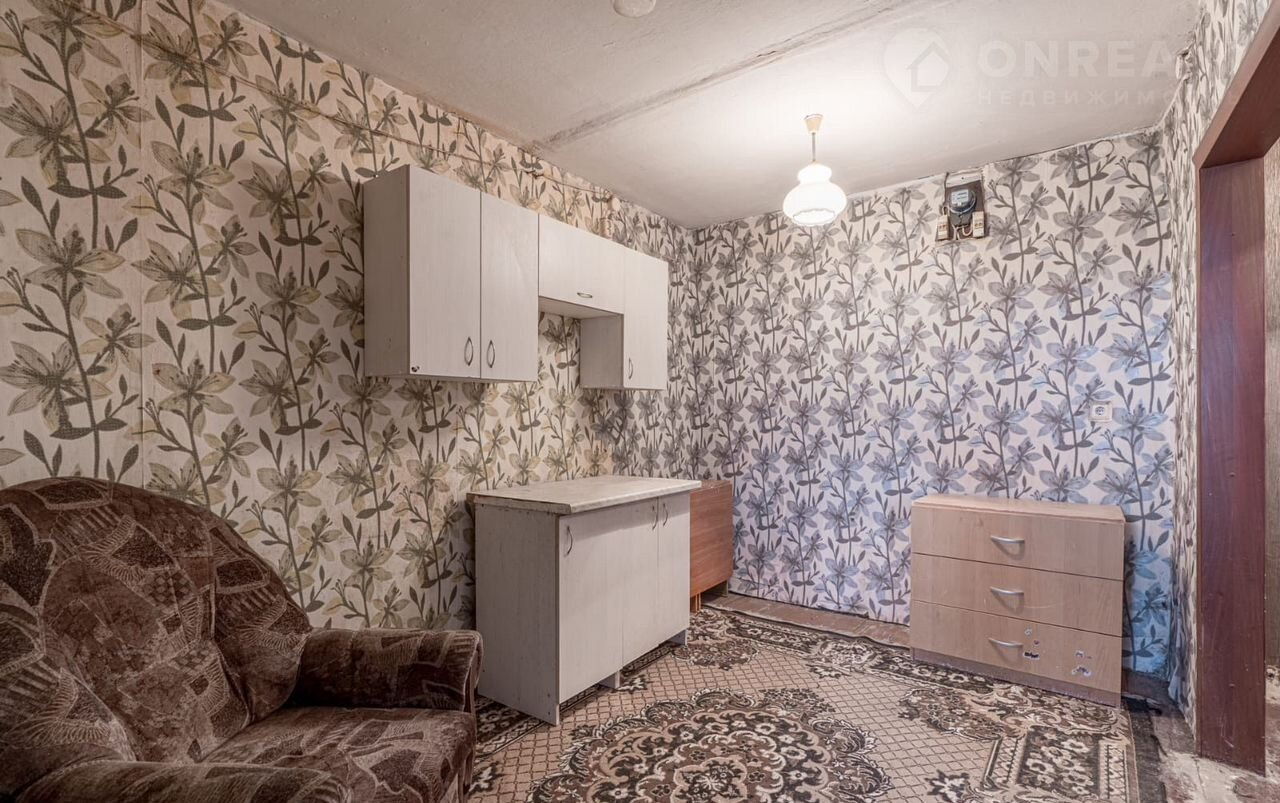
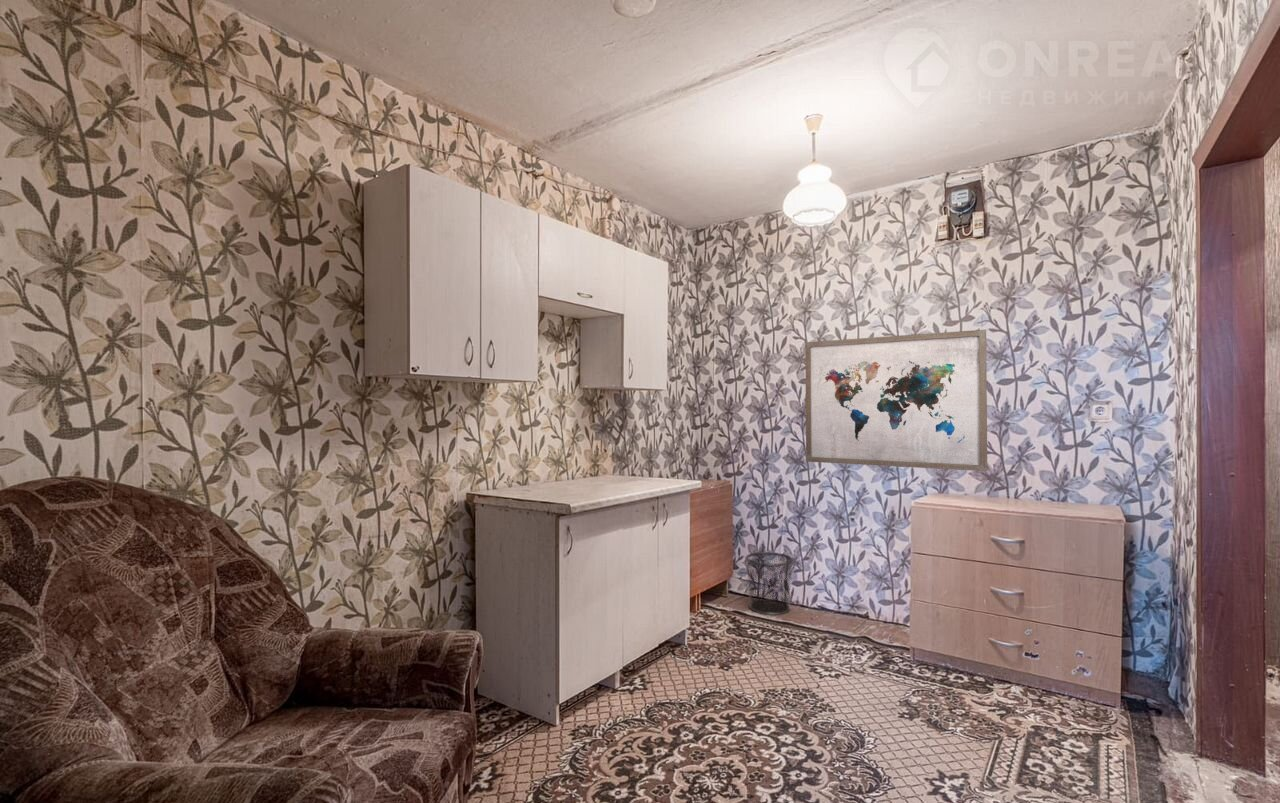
+ wall art (888, 401)
+ waste bin (769, 582)
